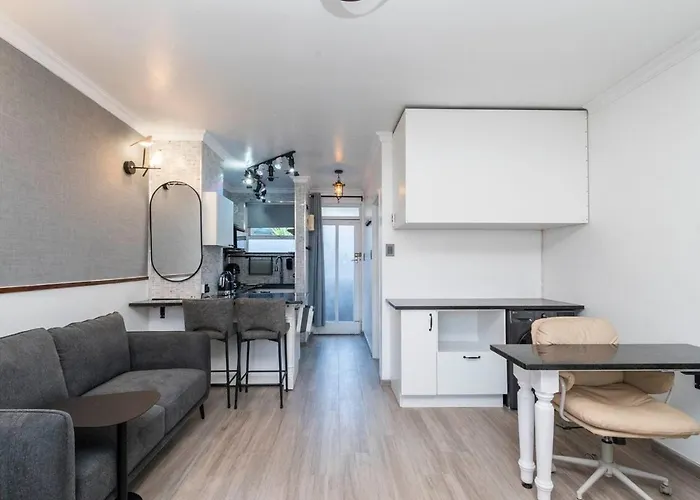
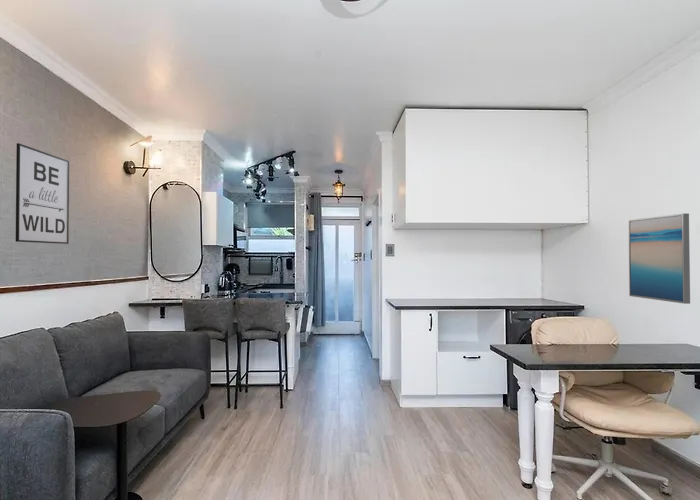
+ wall art (656, 258)
+ wall art (44, 197)
